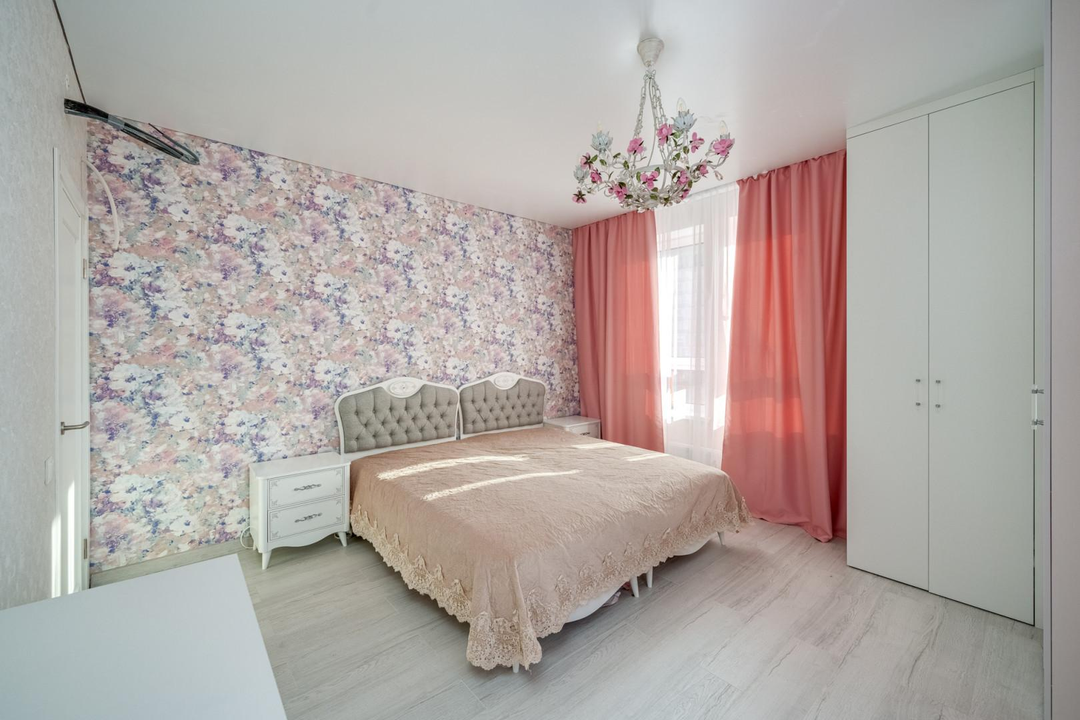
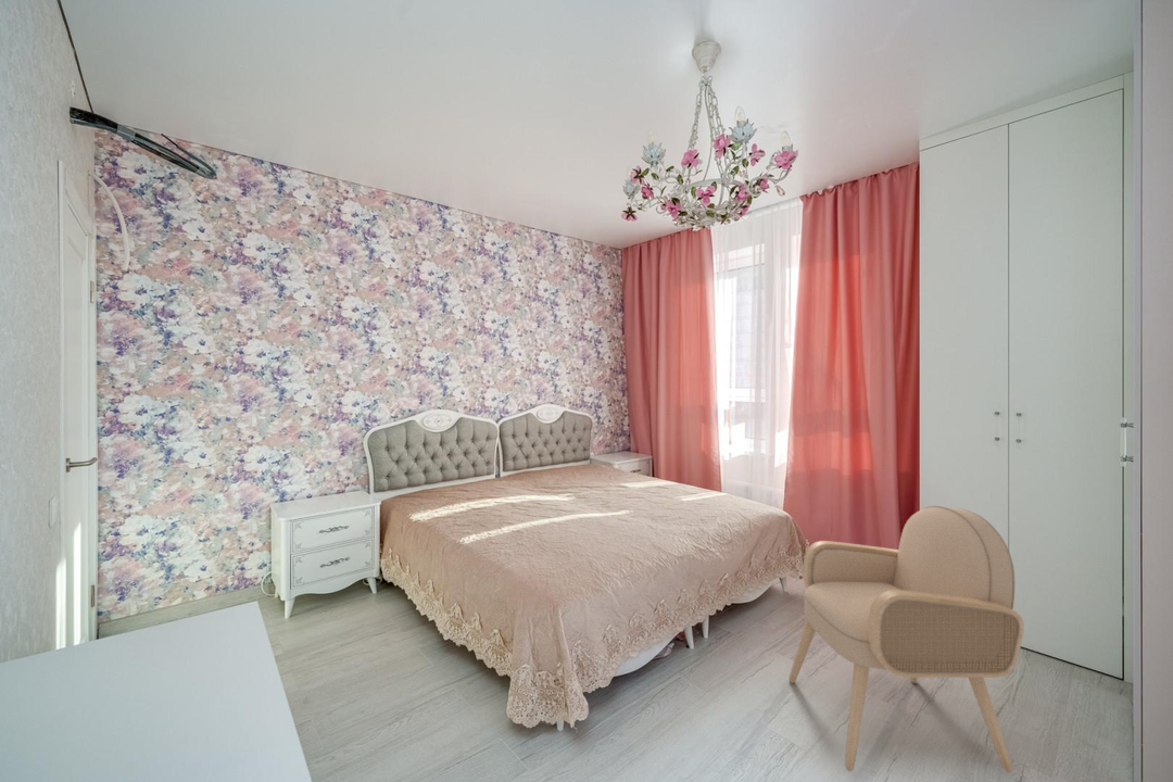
+ armchair (892, 615)
